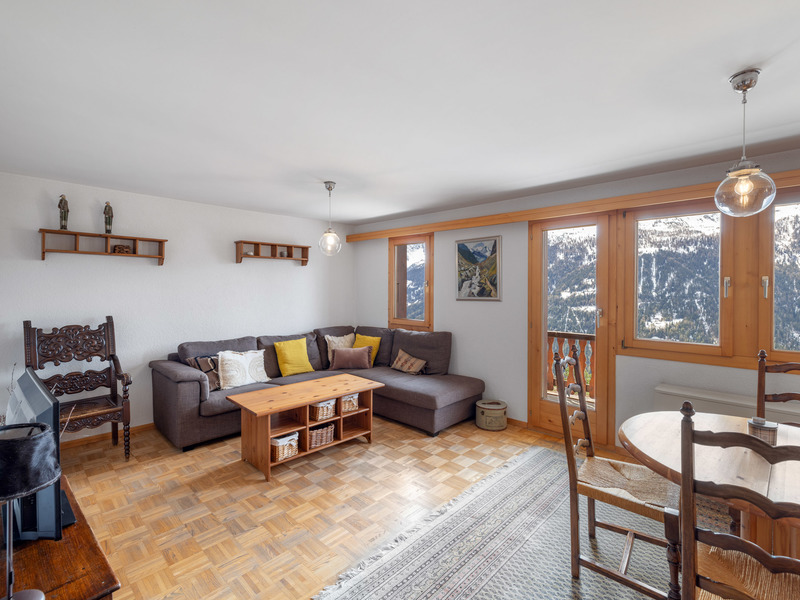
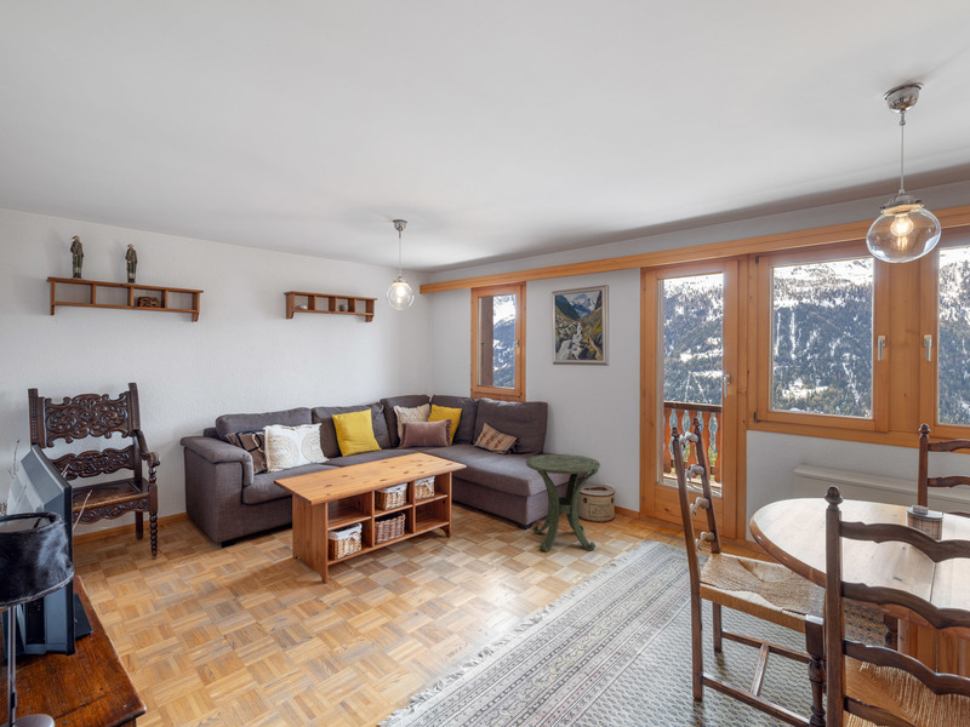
+ side table (563, 500)
